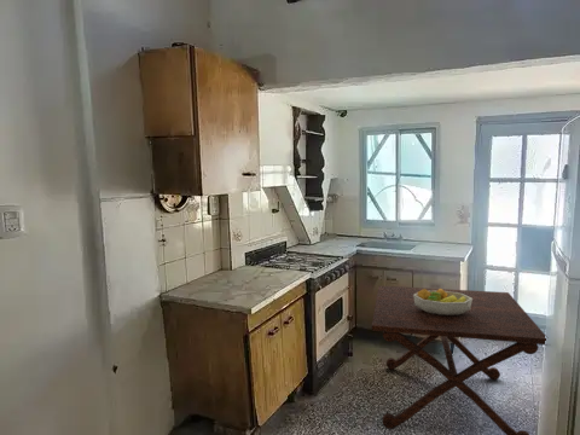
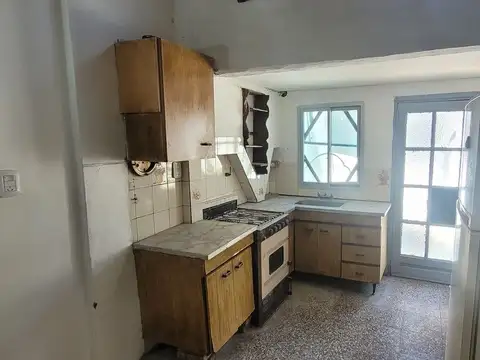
- side table (446, 354)
- fruit bowl (442, 300)
